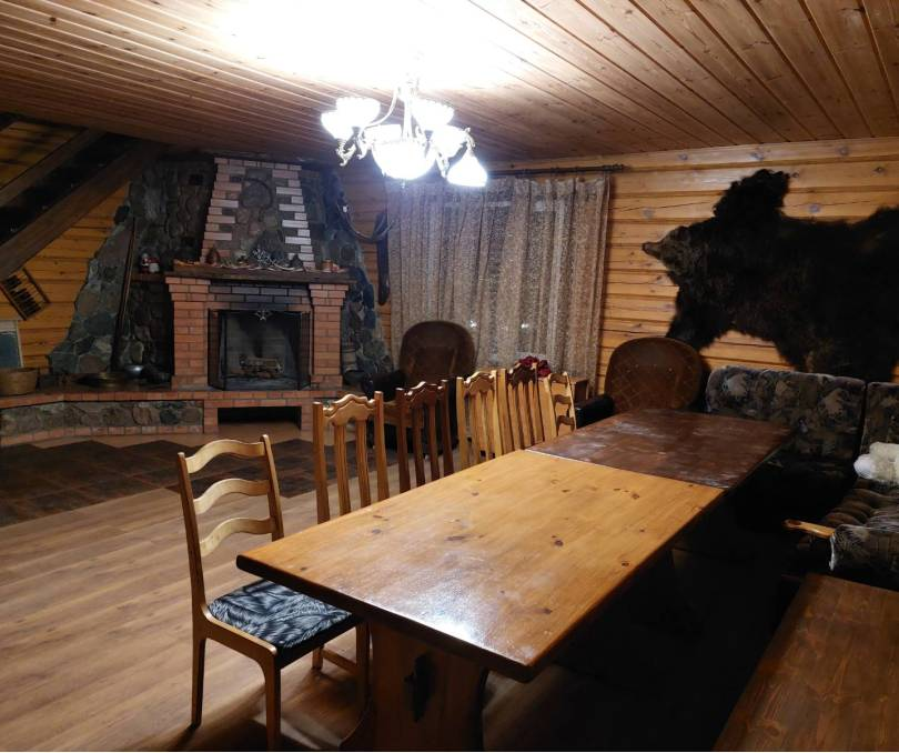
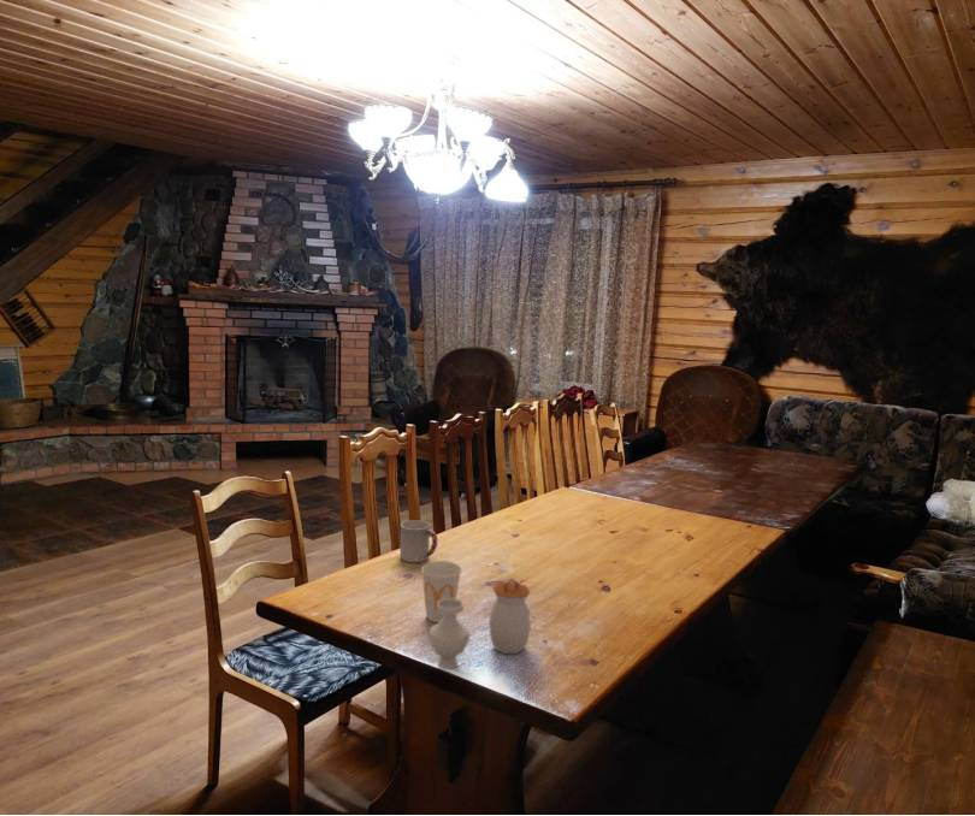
+ jar (489, 620)
+ cup (441, 592)
+ cup (419, 542)
